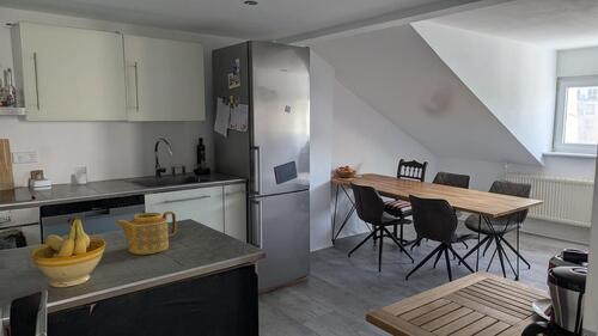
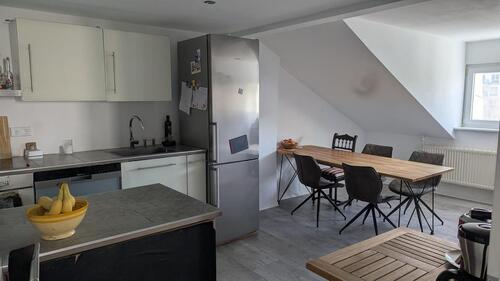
- teapot (146, 232)
